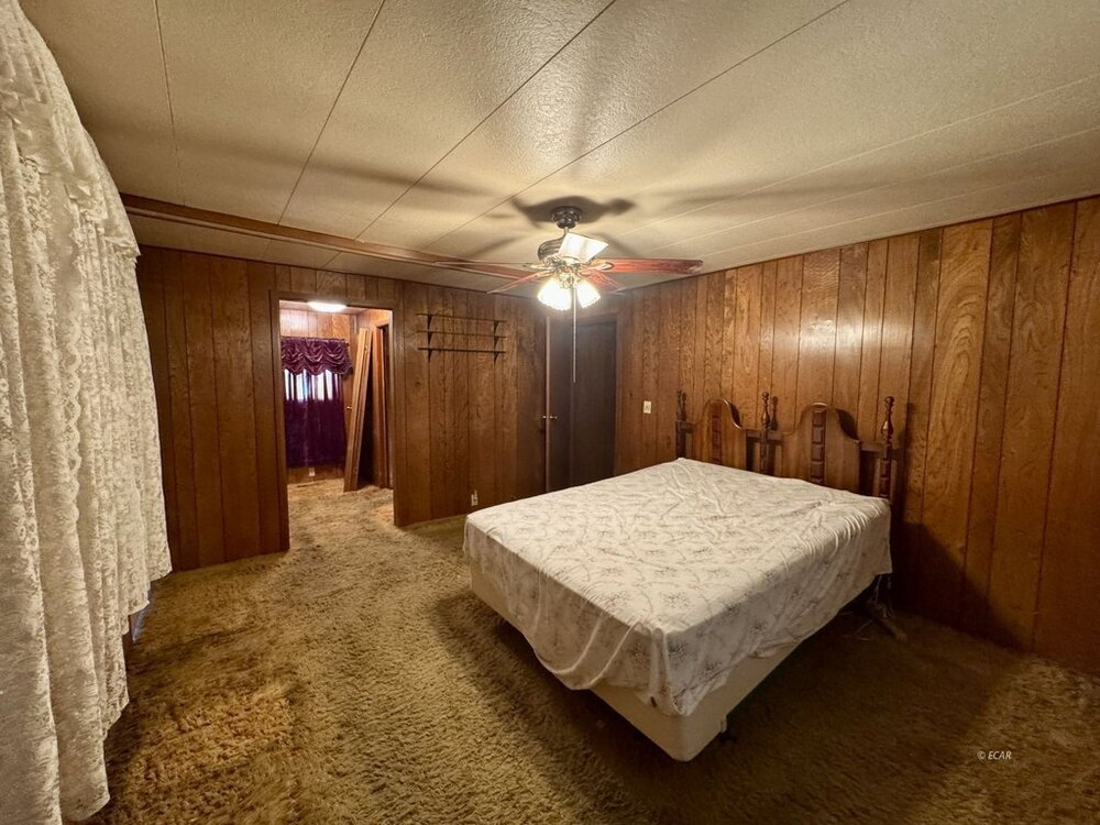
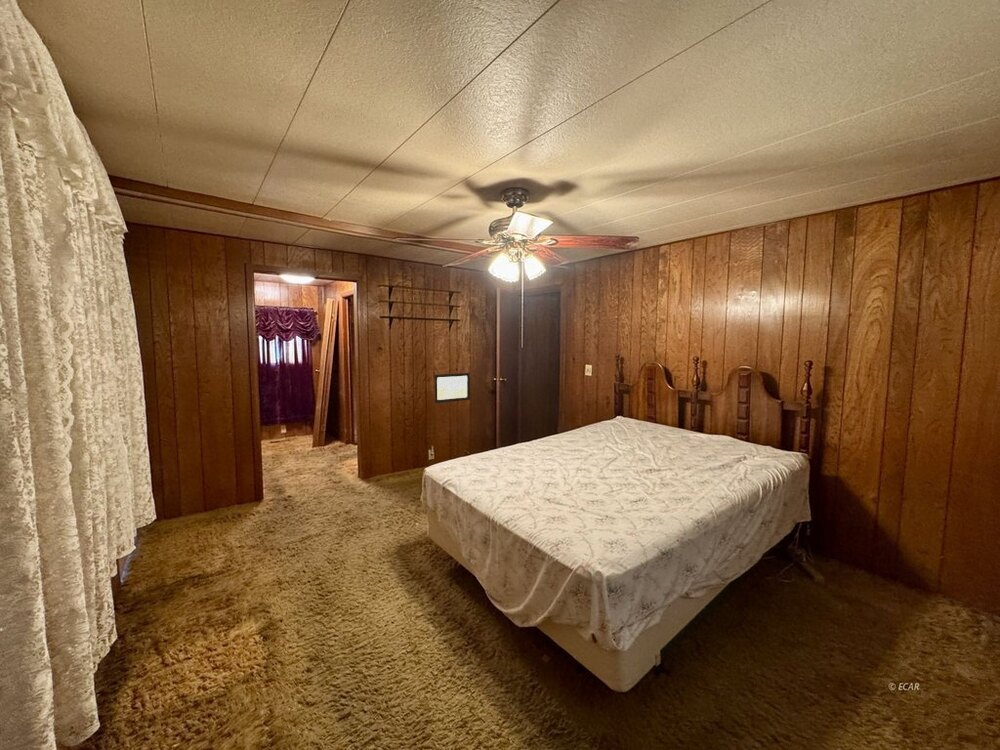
+ wall art (452, 387)
